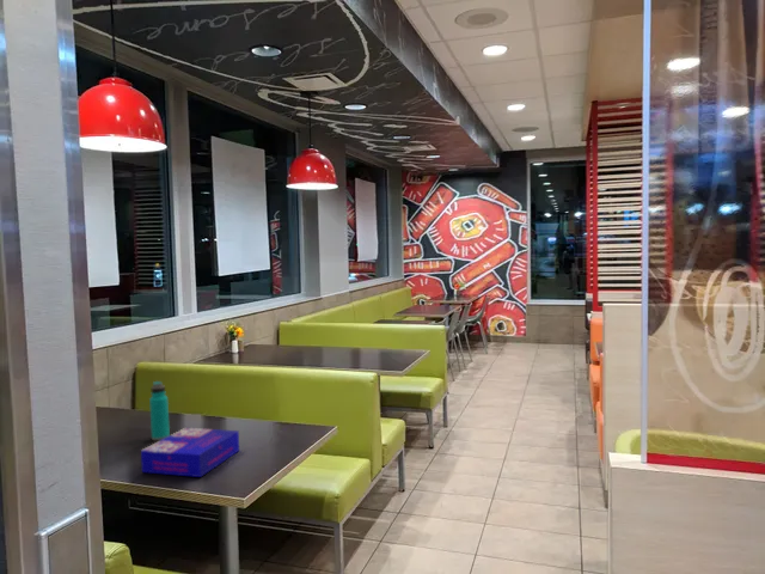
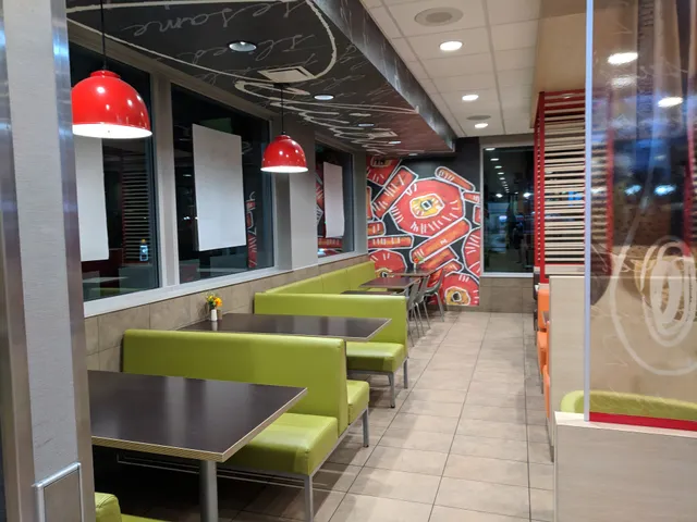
- water bottle (159, 410)
- board game (192, 450)
